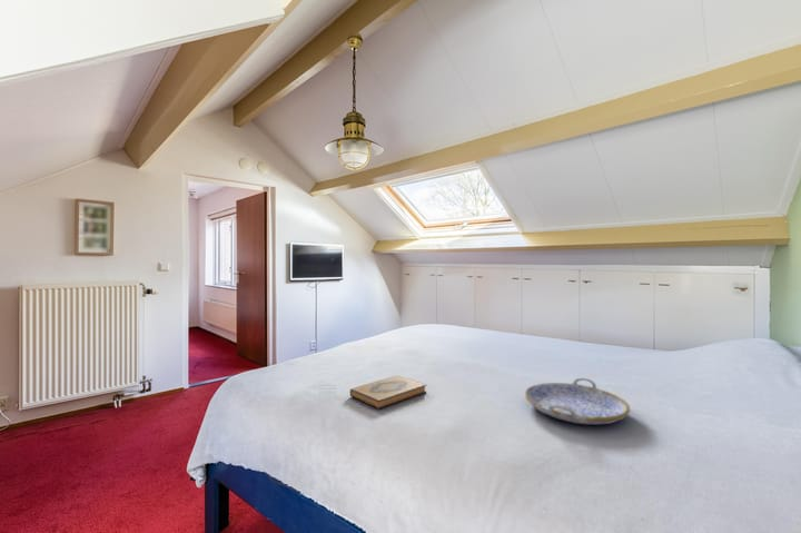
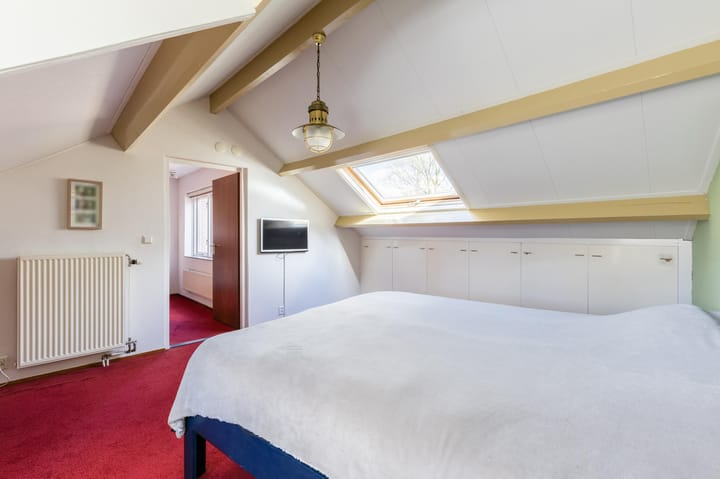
- hardback book (388, 389)
- serving tray (574, 399)
